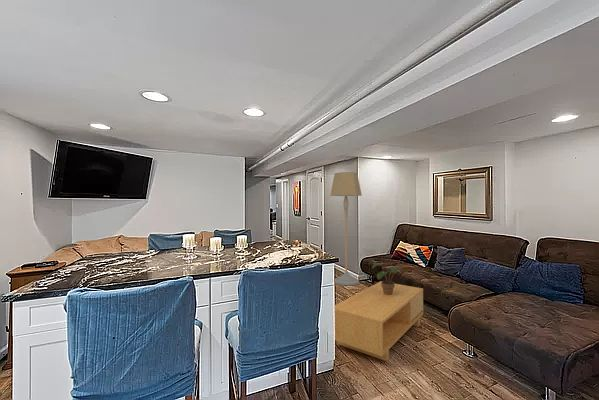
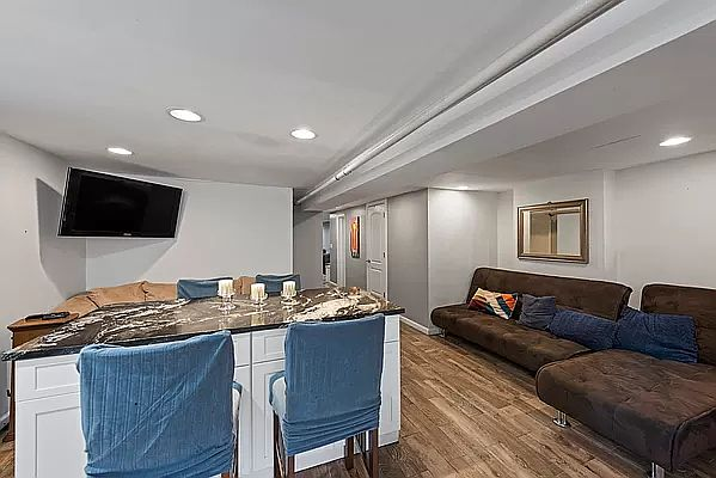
- floor lamp (346, 227)
- potted plant (389, 278)
- coffee table (381, 315)
